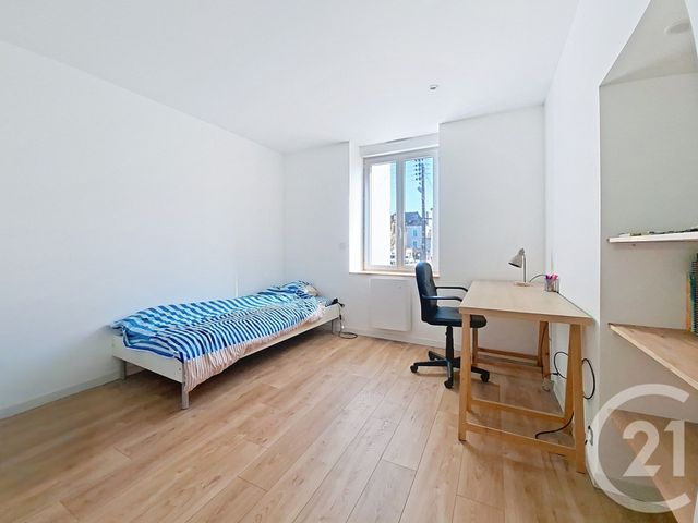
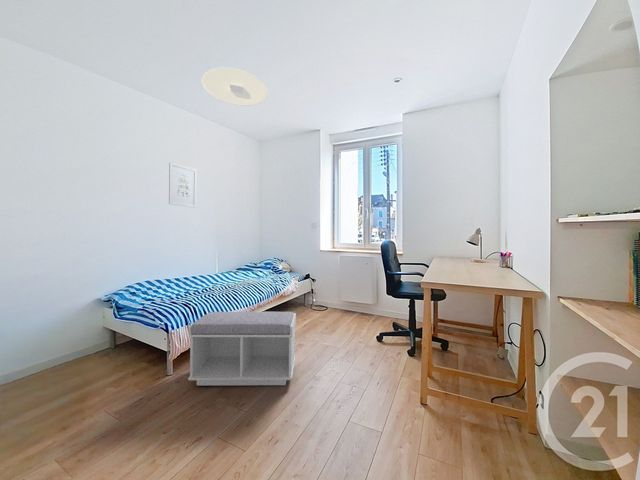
+ bench (246, 345)
+ ceiling light (236, 85)
+ wall art (183, 186)
